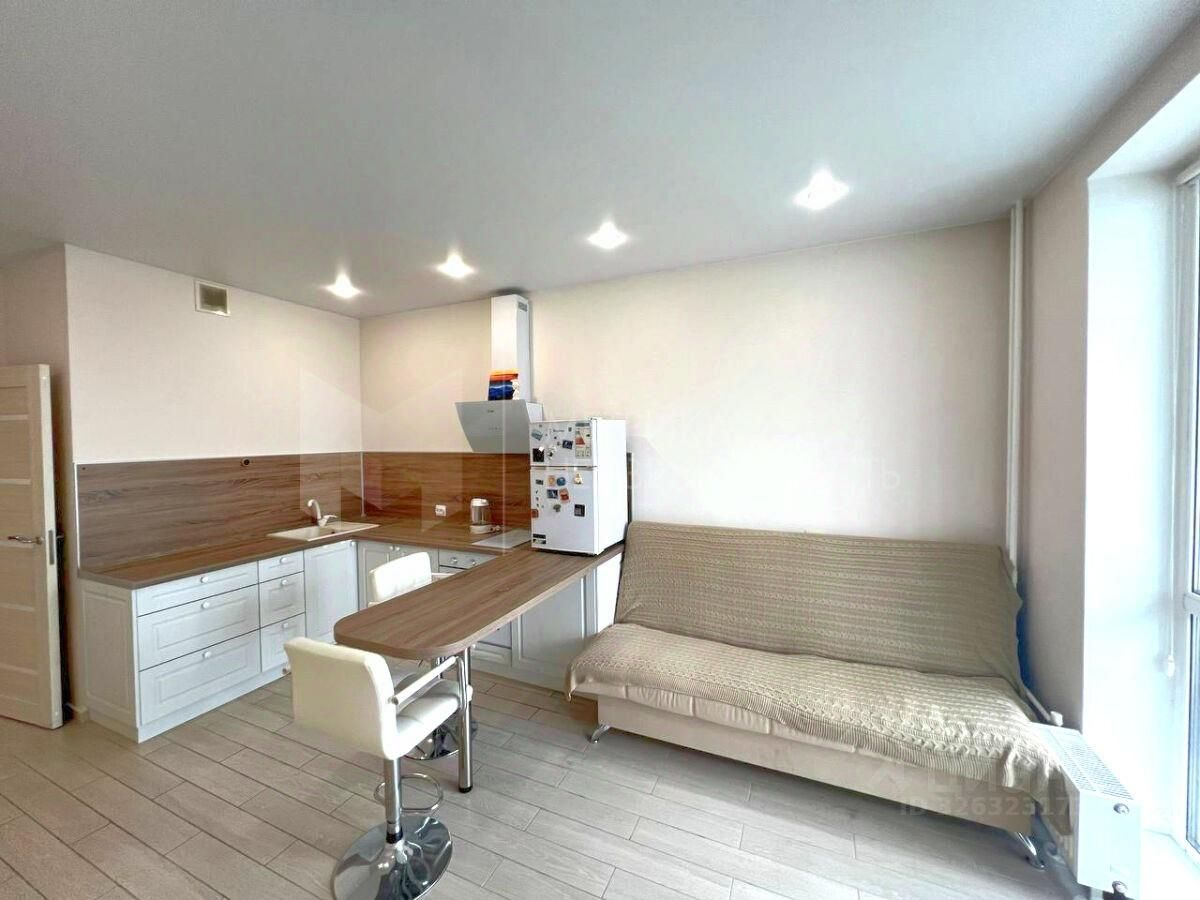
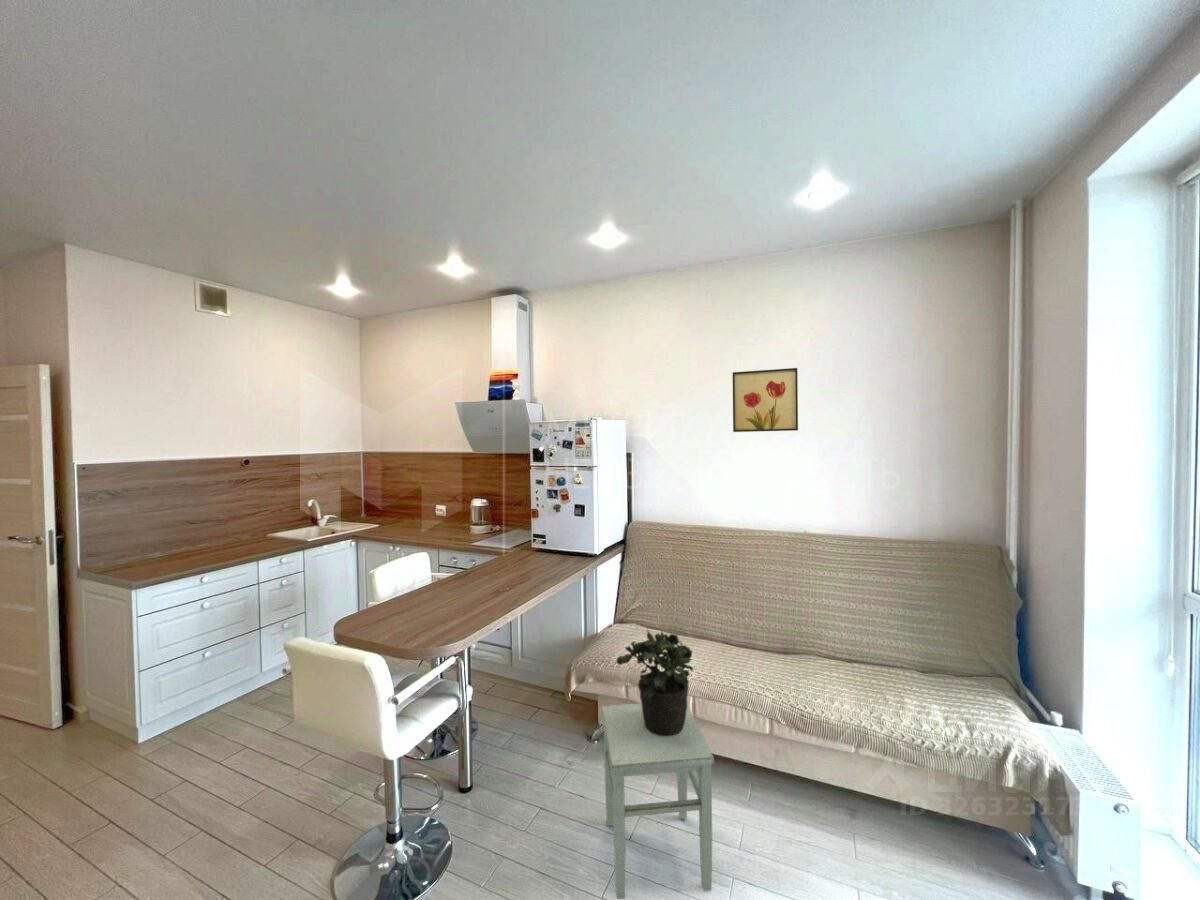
+ wall art (764, 400)
+ potted plant (658, 675)
+ stool (653, 803)
